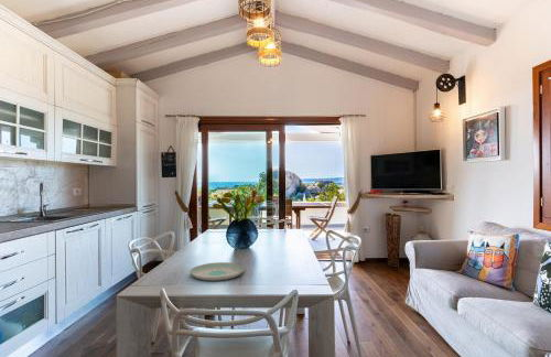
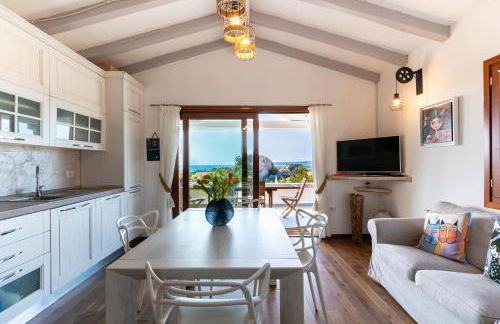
- plate (217, 271)
